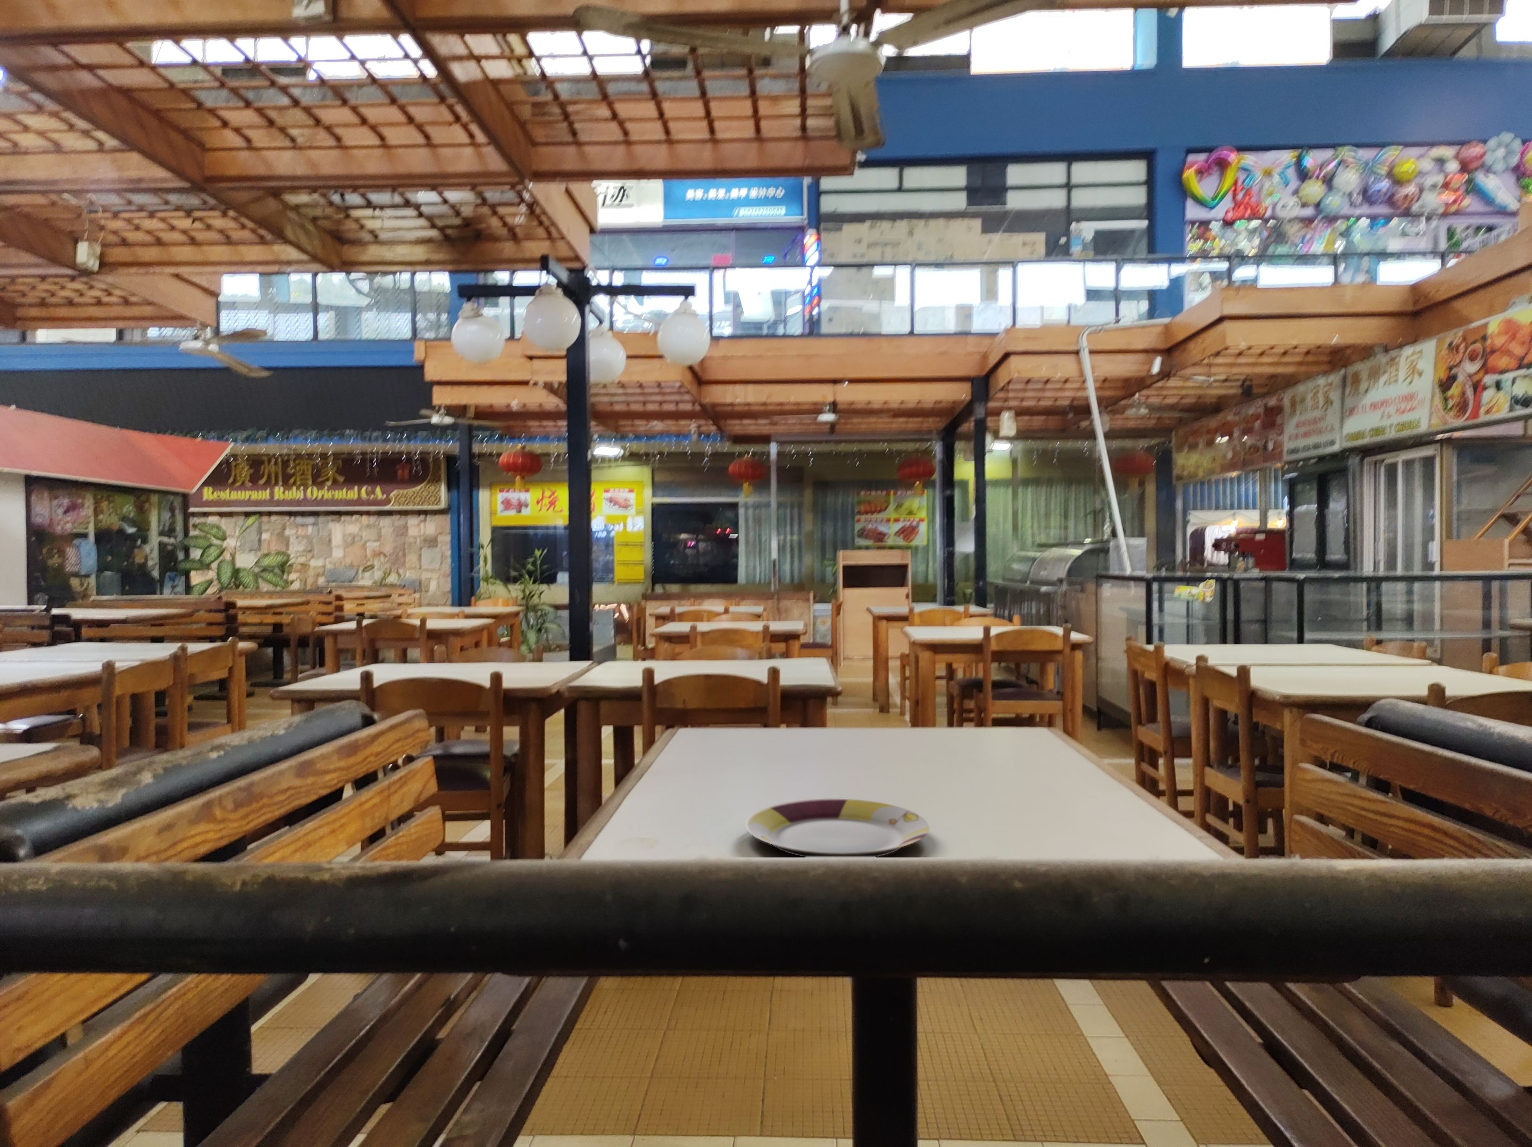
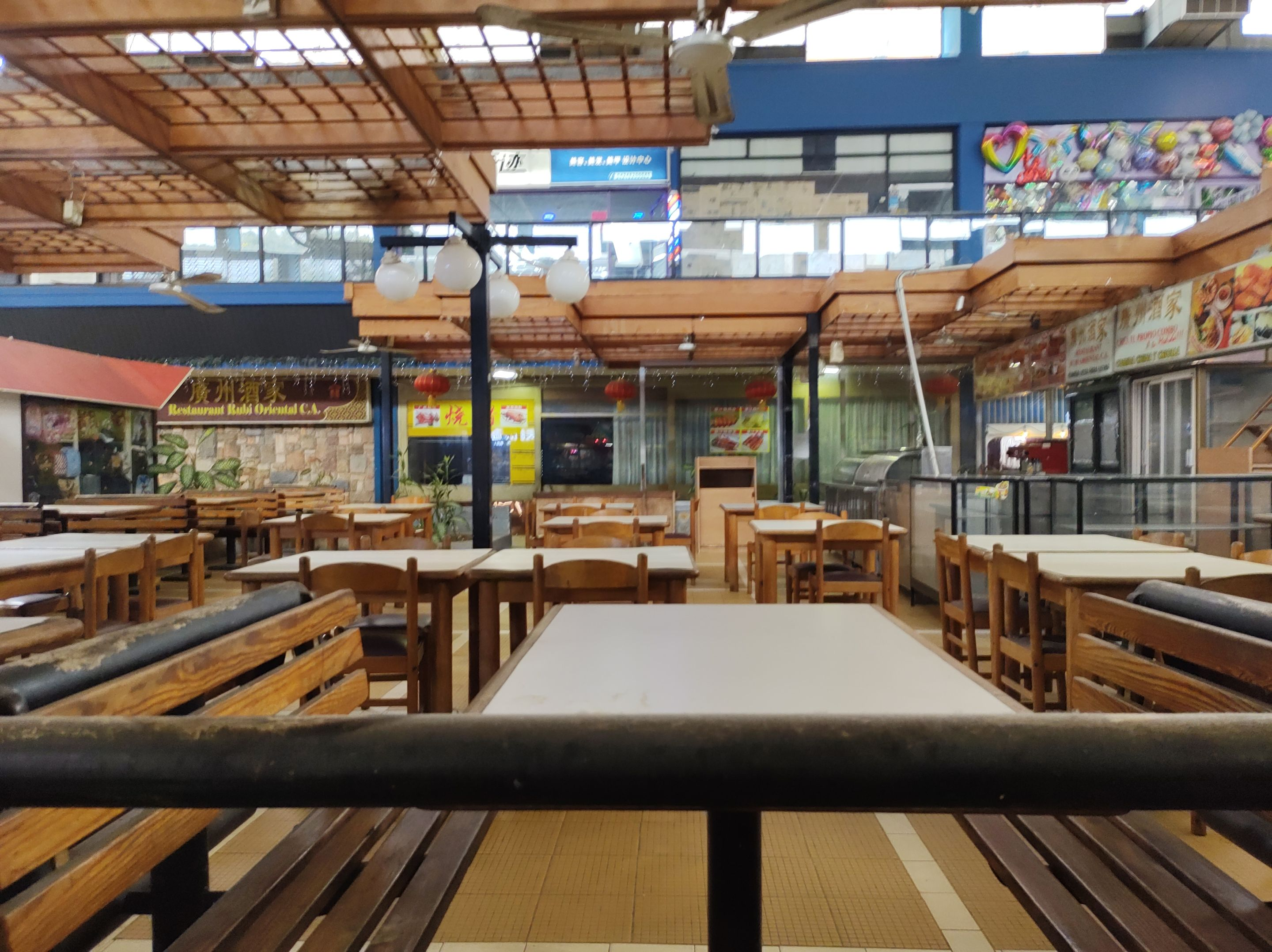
- plate (836, 830)
